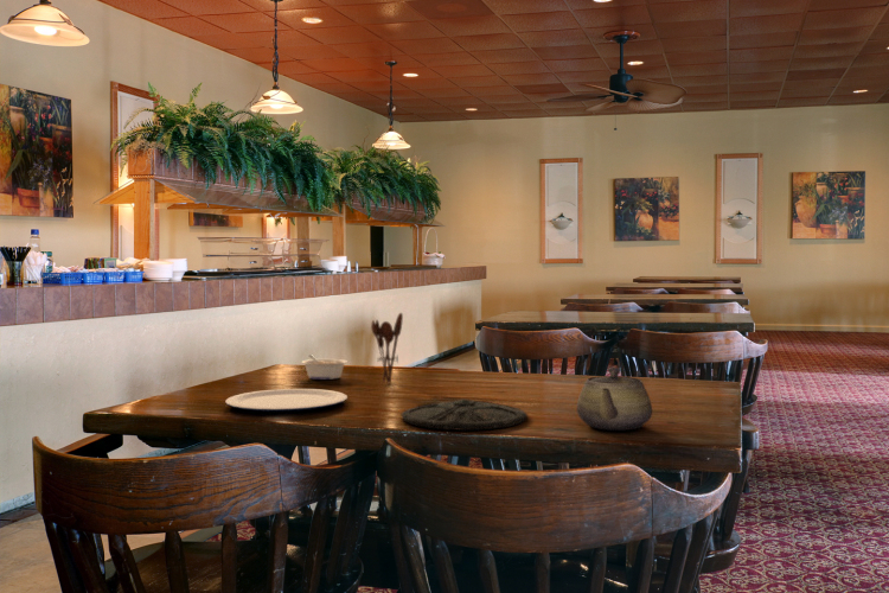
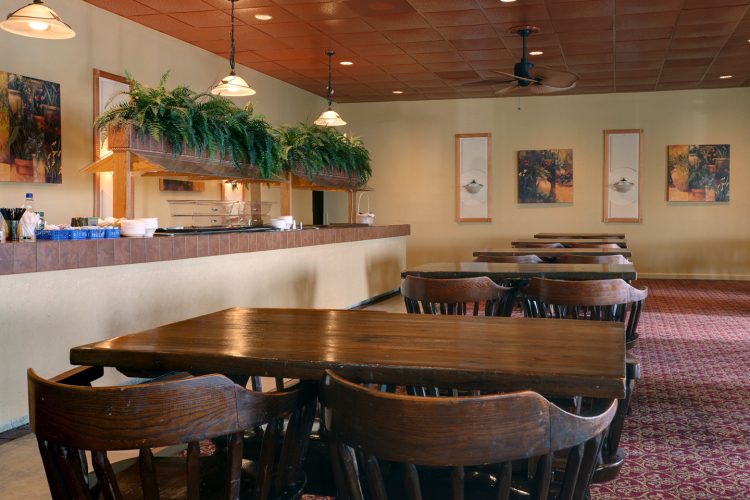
- plate (287, 401)
- plate (463, 408)
- legume (322, 368)
- teapot (613, 397)
- utensil holder (388, 347)
